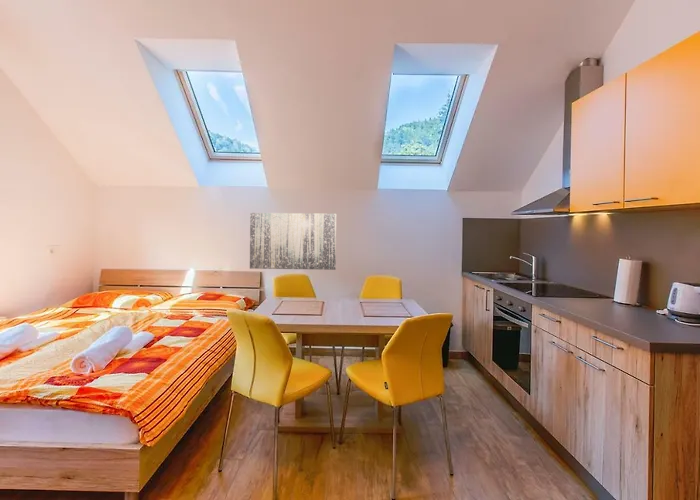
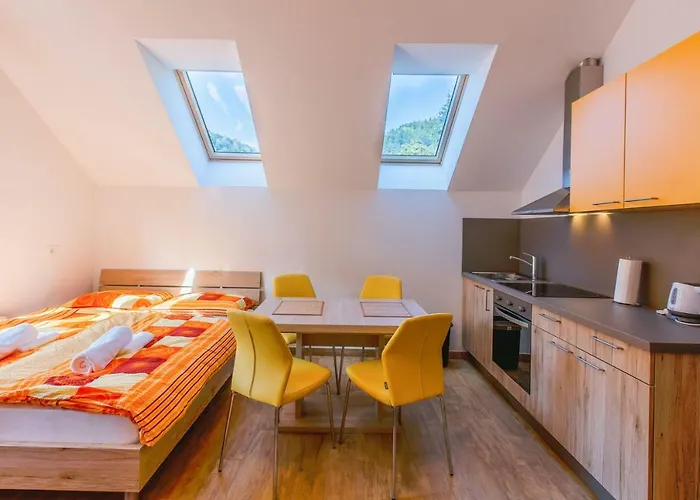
- wall art (293, 241)
